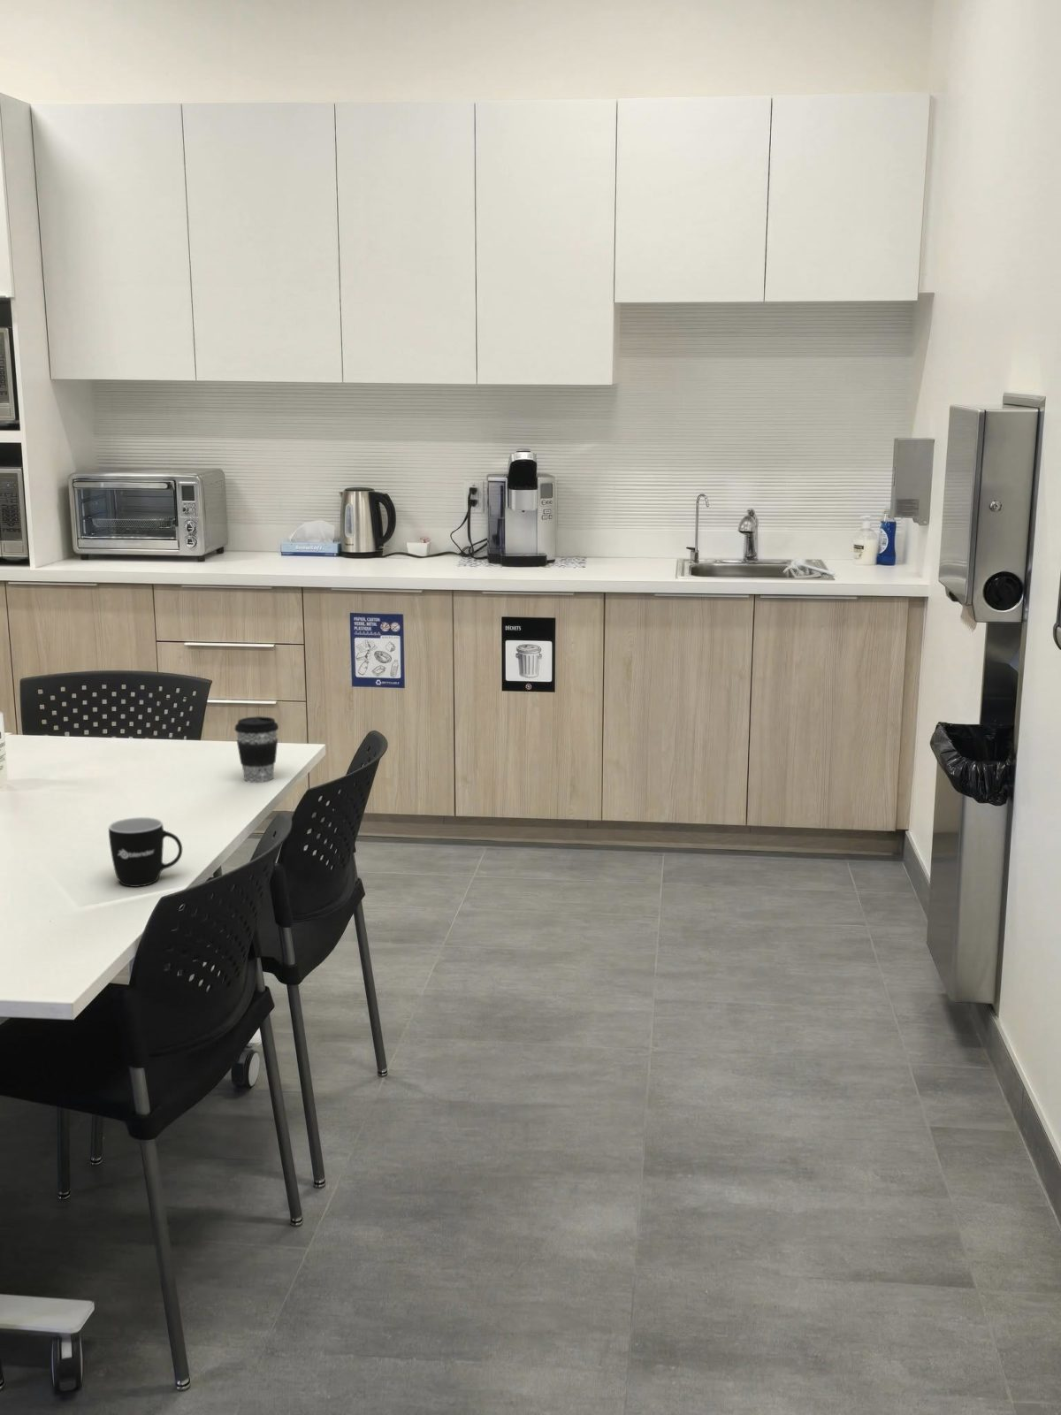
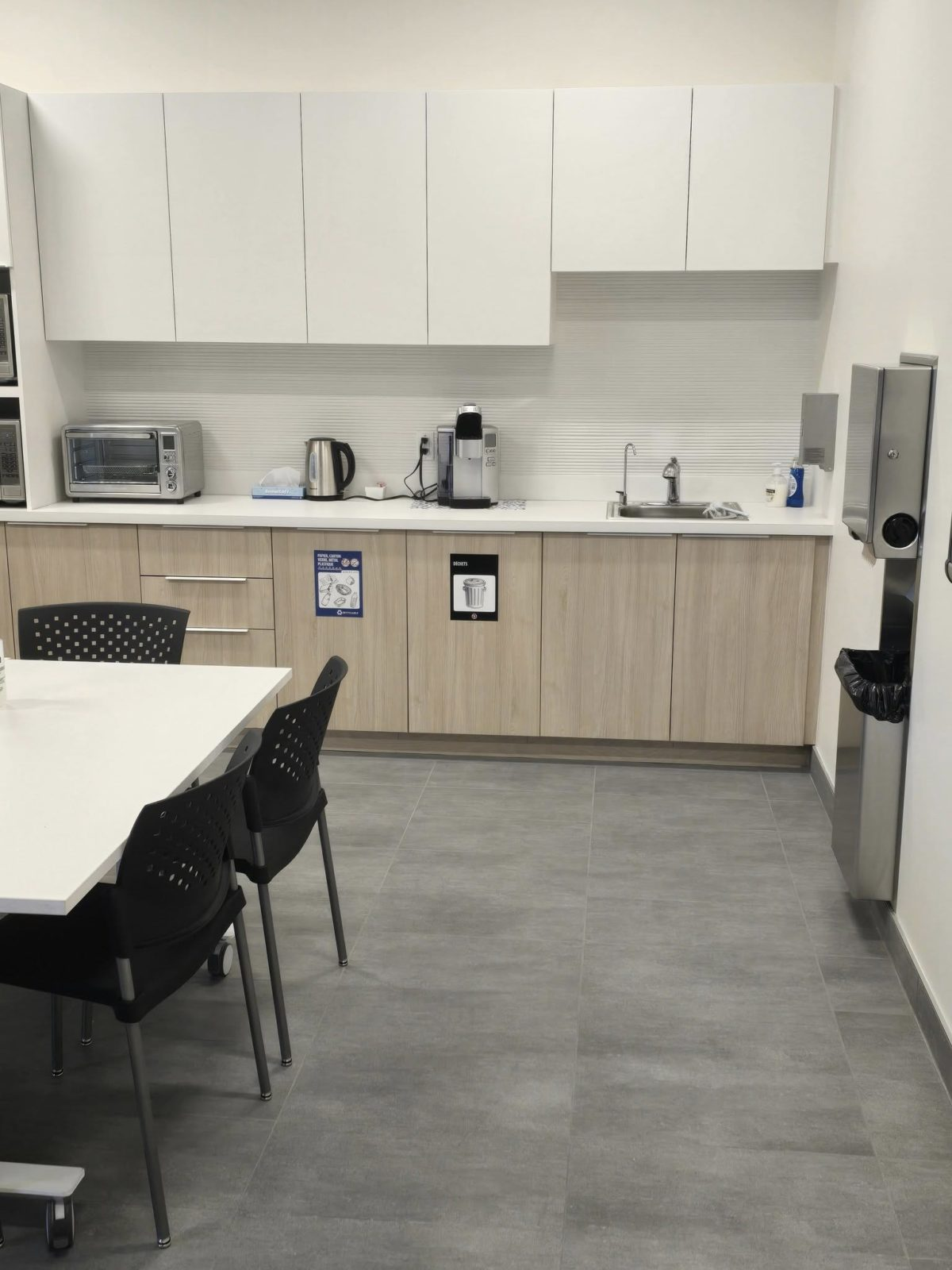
- coffee cup (257, 750)
- mug (146, 851)
